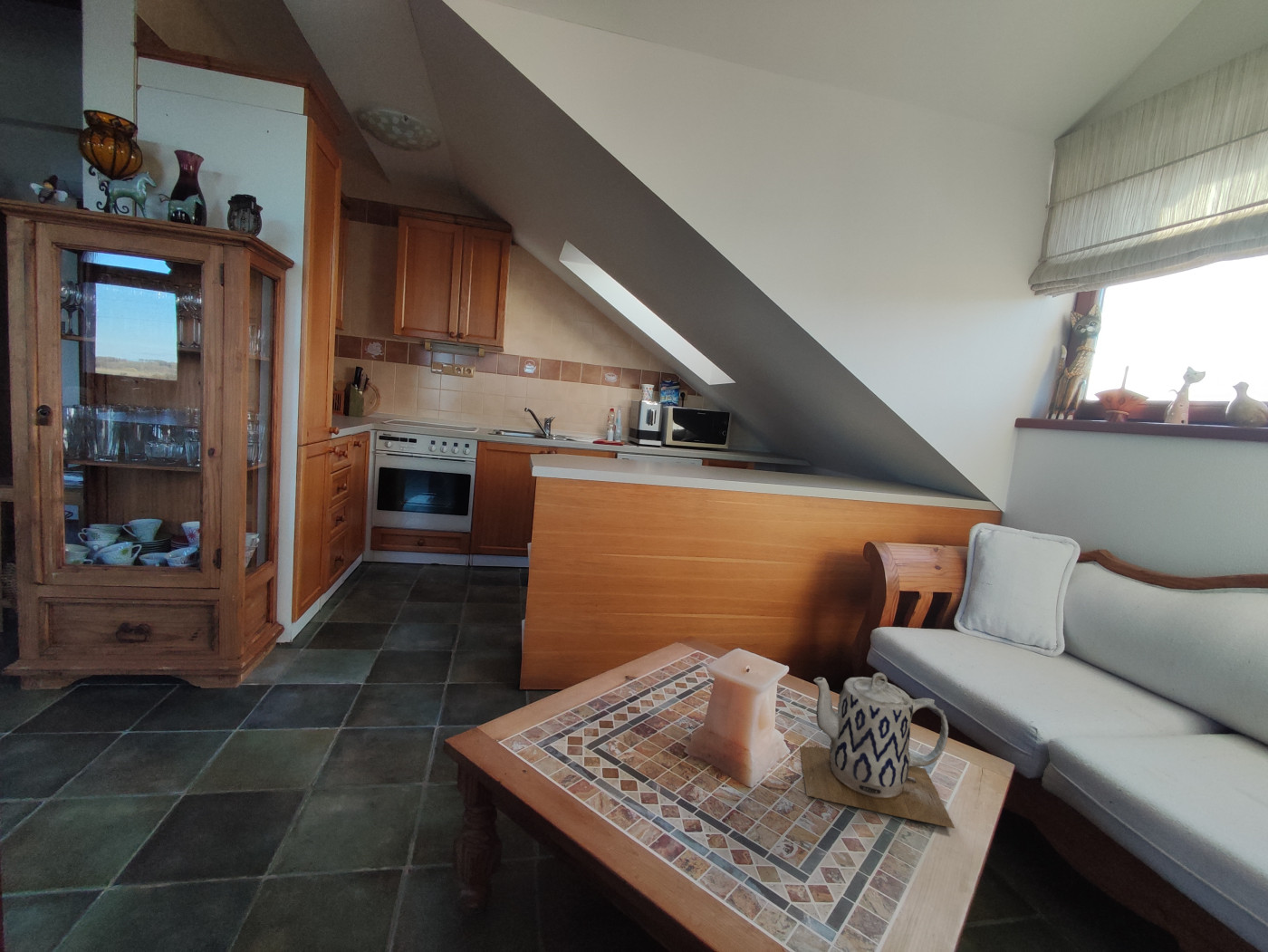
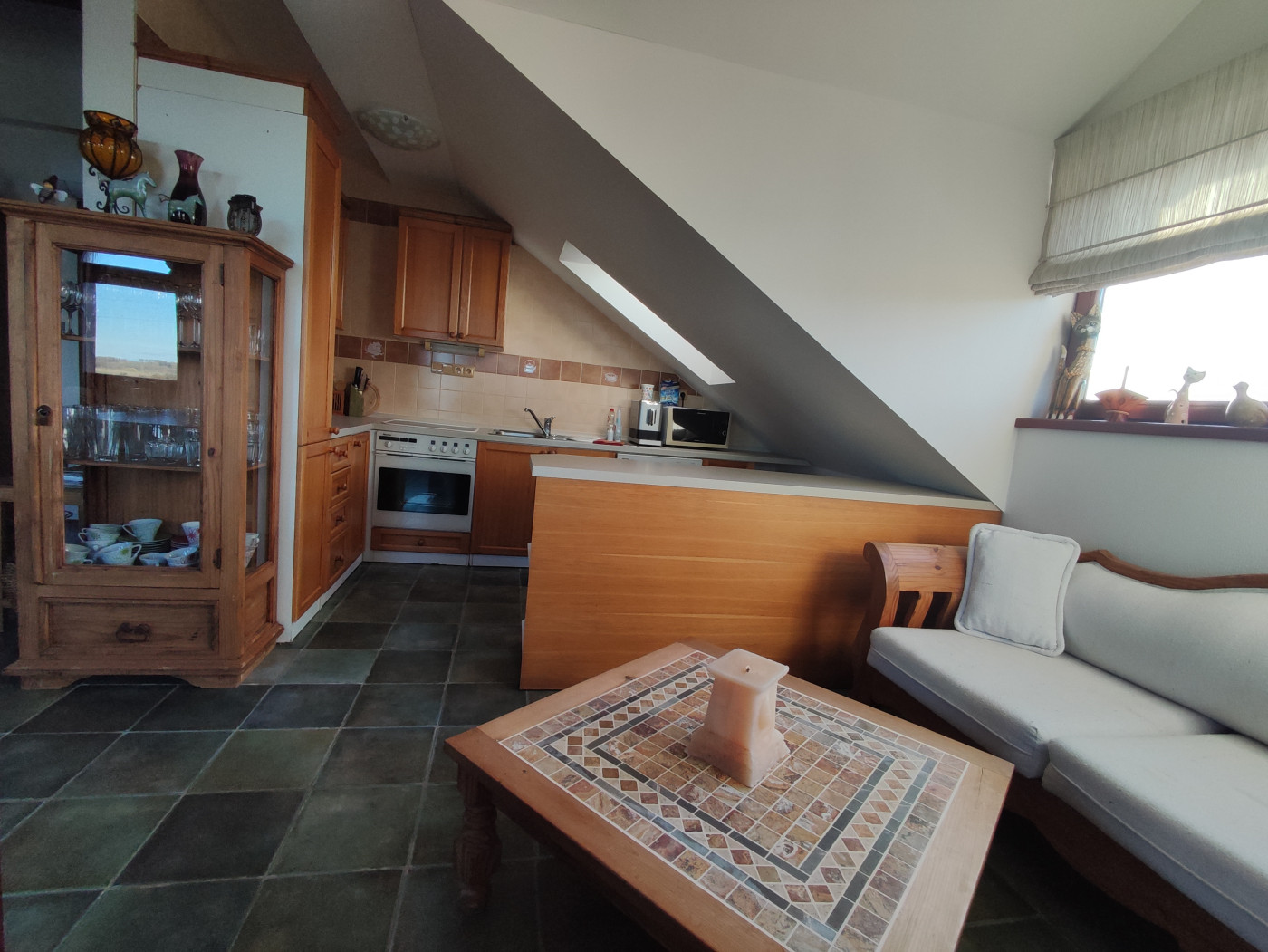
- teapot (876, 729)
